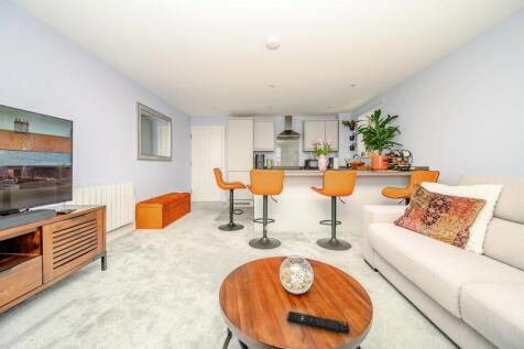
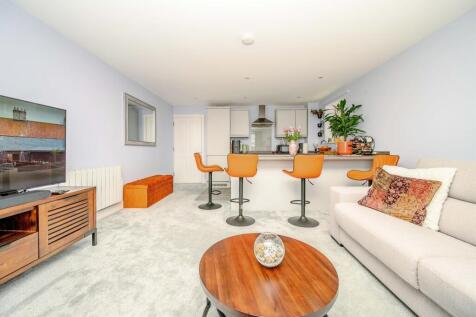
- remote control (317, 323)
